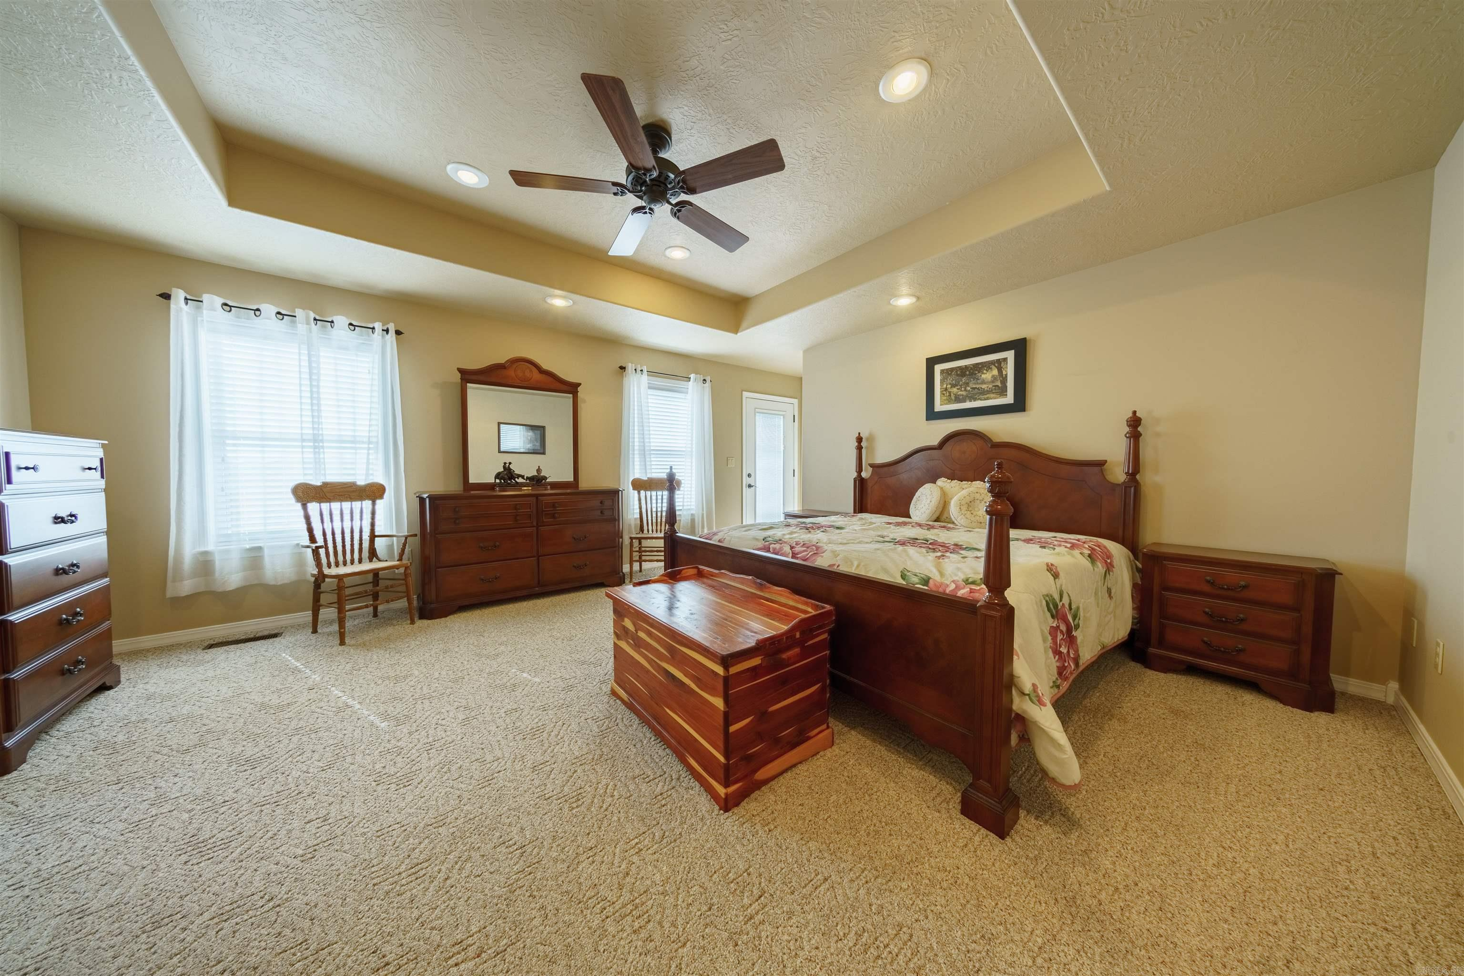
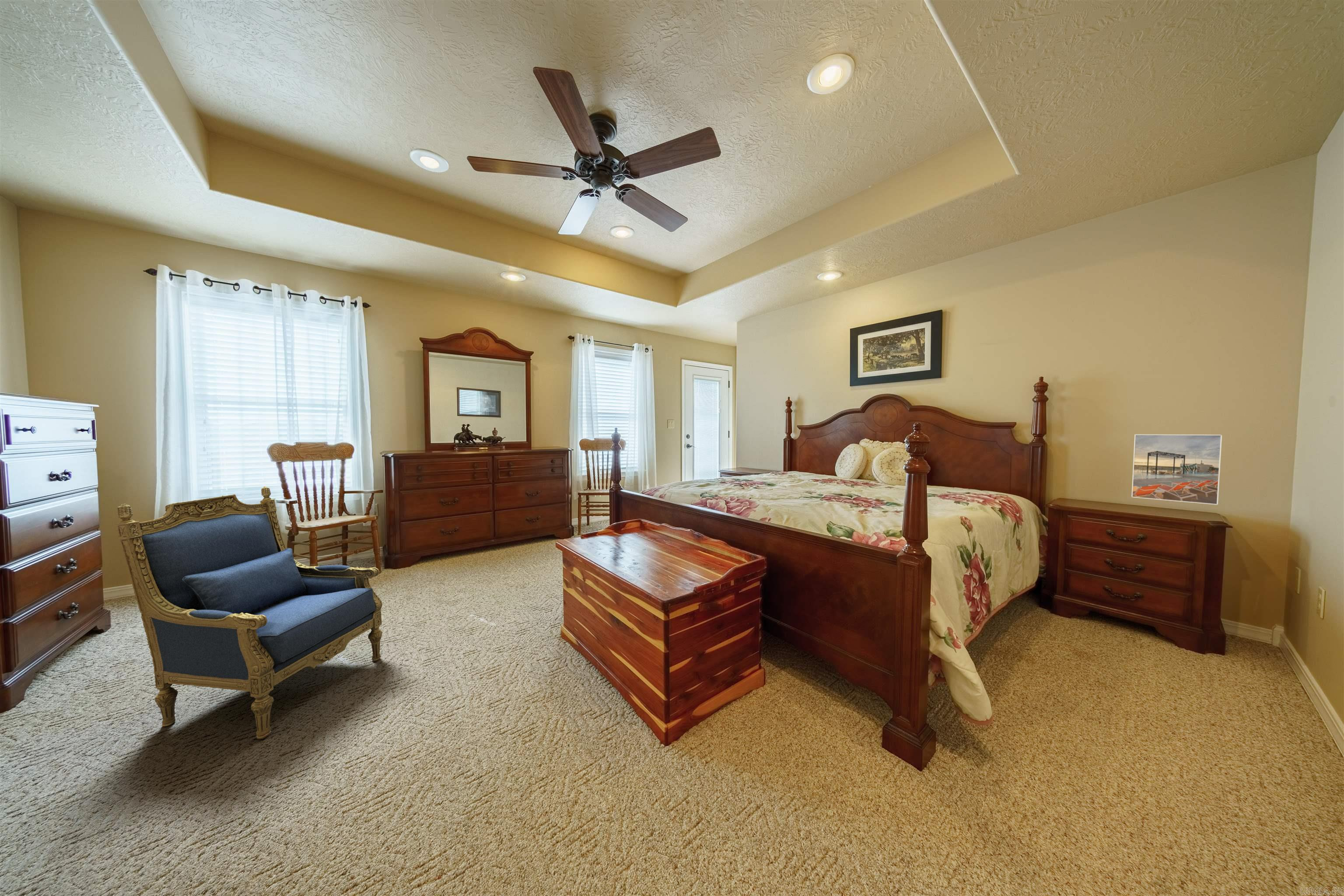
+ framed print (1174, 467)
+ armchair (267, 582)
